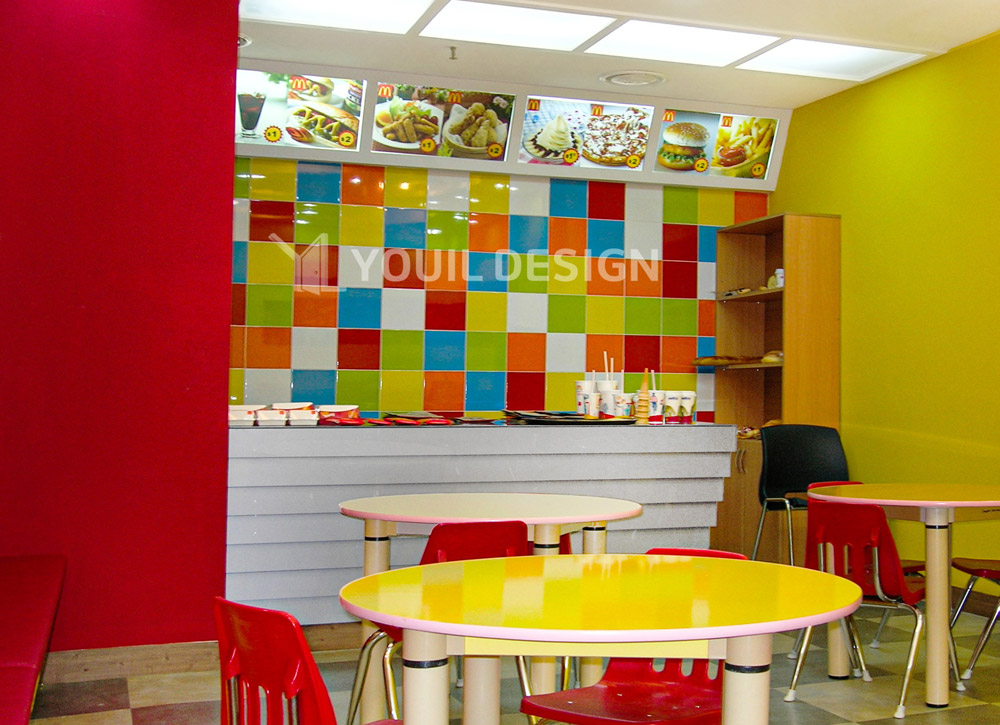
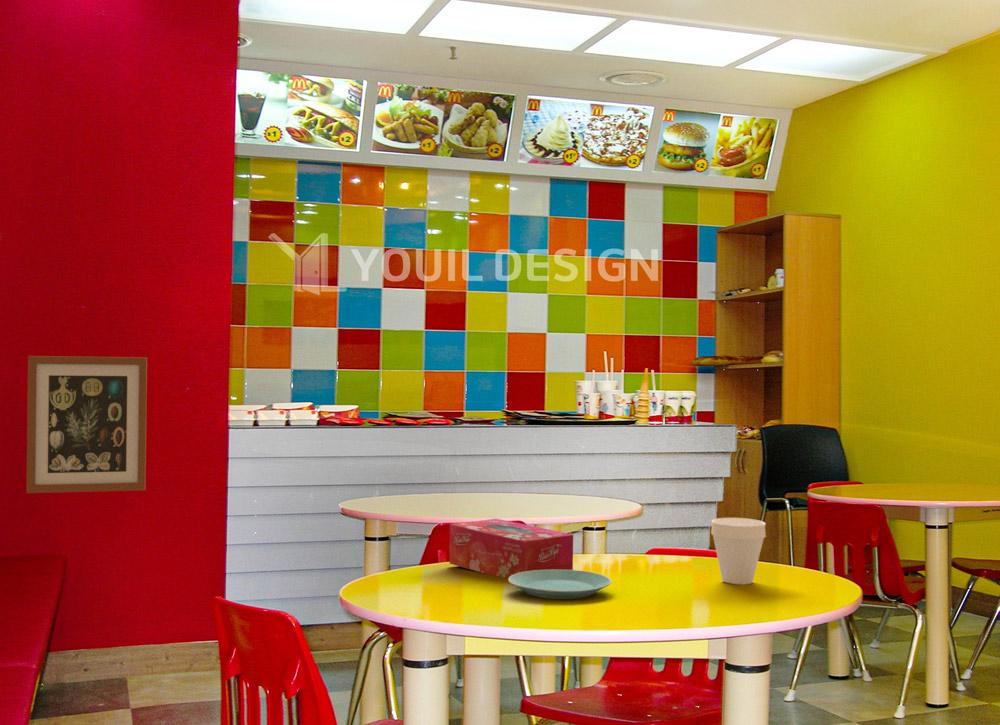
+ tissue box (509, 549)
+ wall art (87, 424)
+ plate (559, 585)
+ cup (737, 551)
